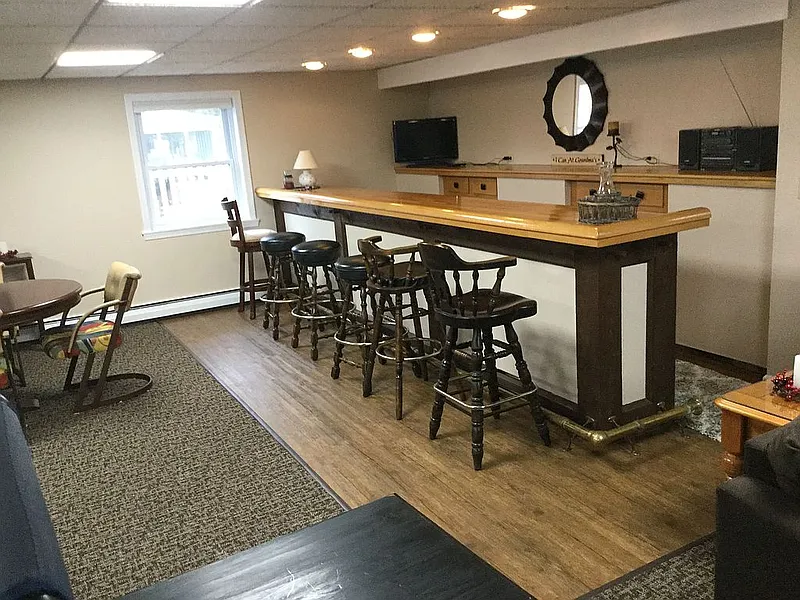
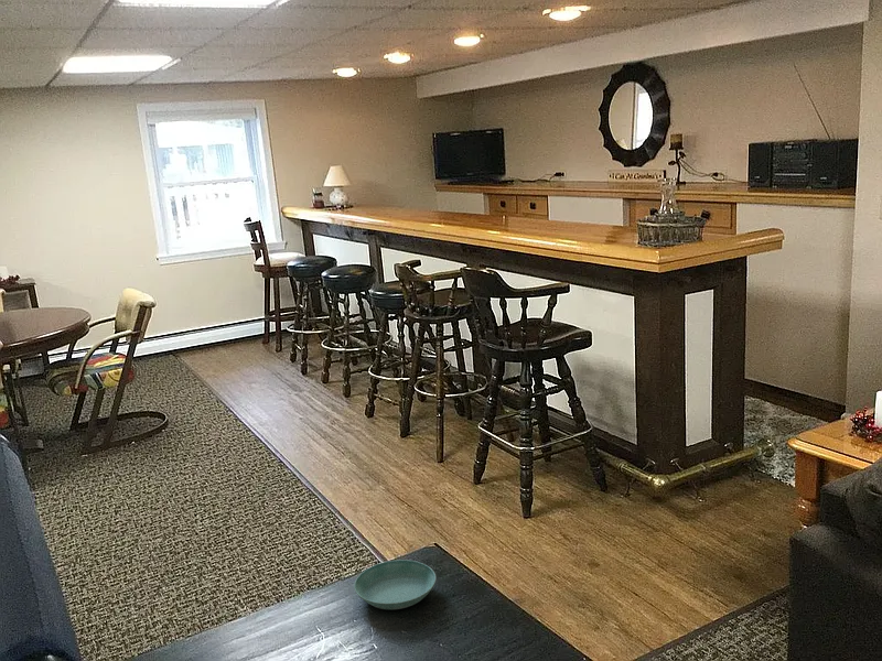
+ saucer (395, 586)
